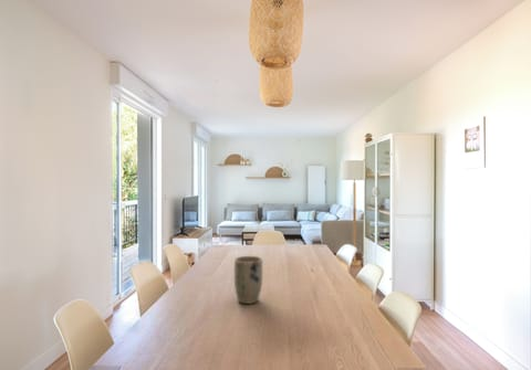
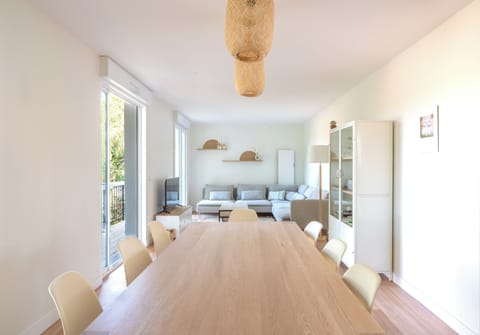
- plant pot (248, 279)
